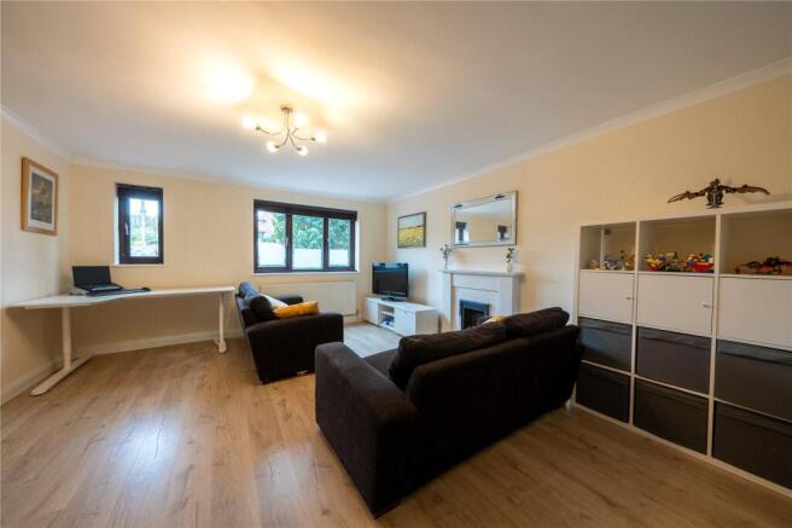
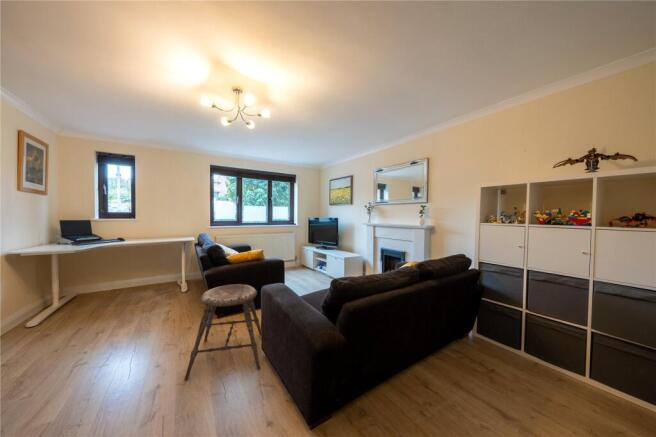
+ stool (229, 322)
